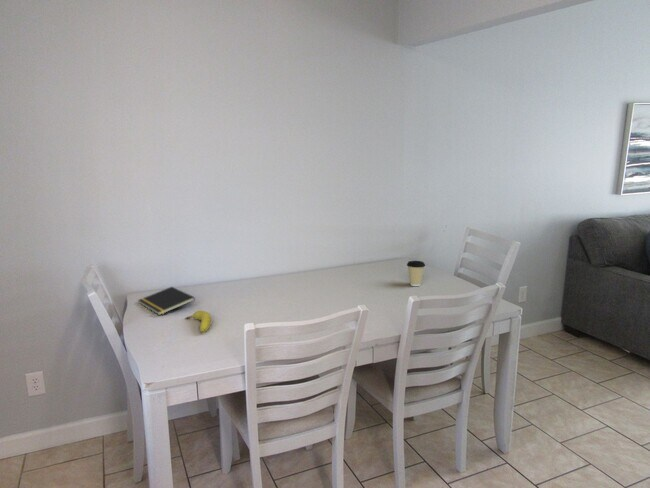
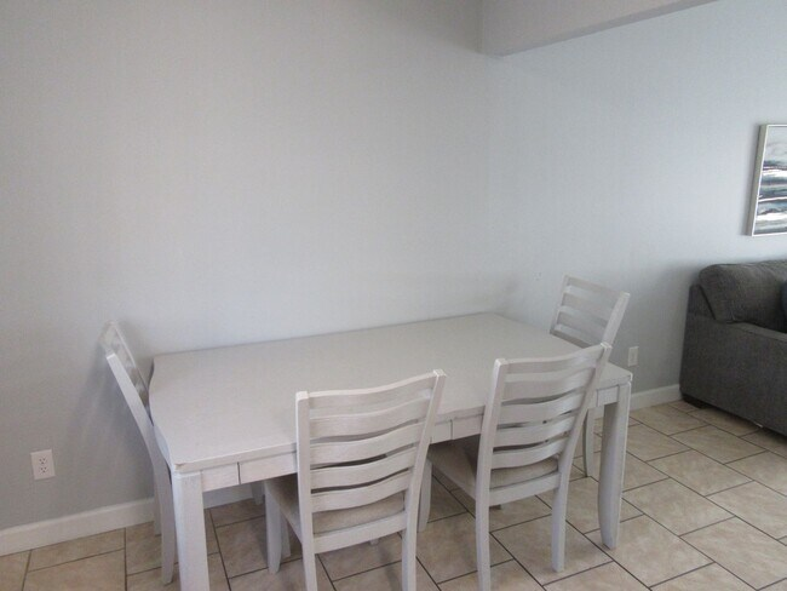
- notepad (166, 300)
- coffee cup (415, 273)
- fruit (201, 319)
